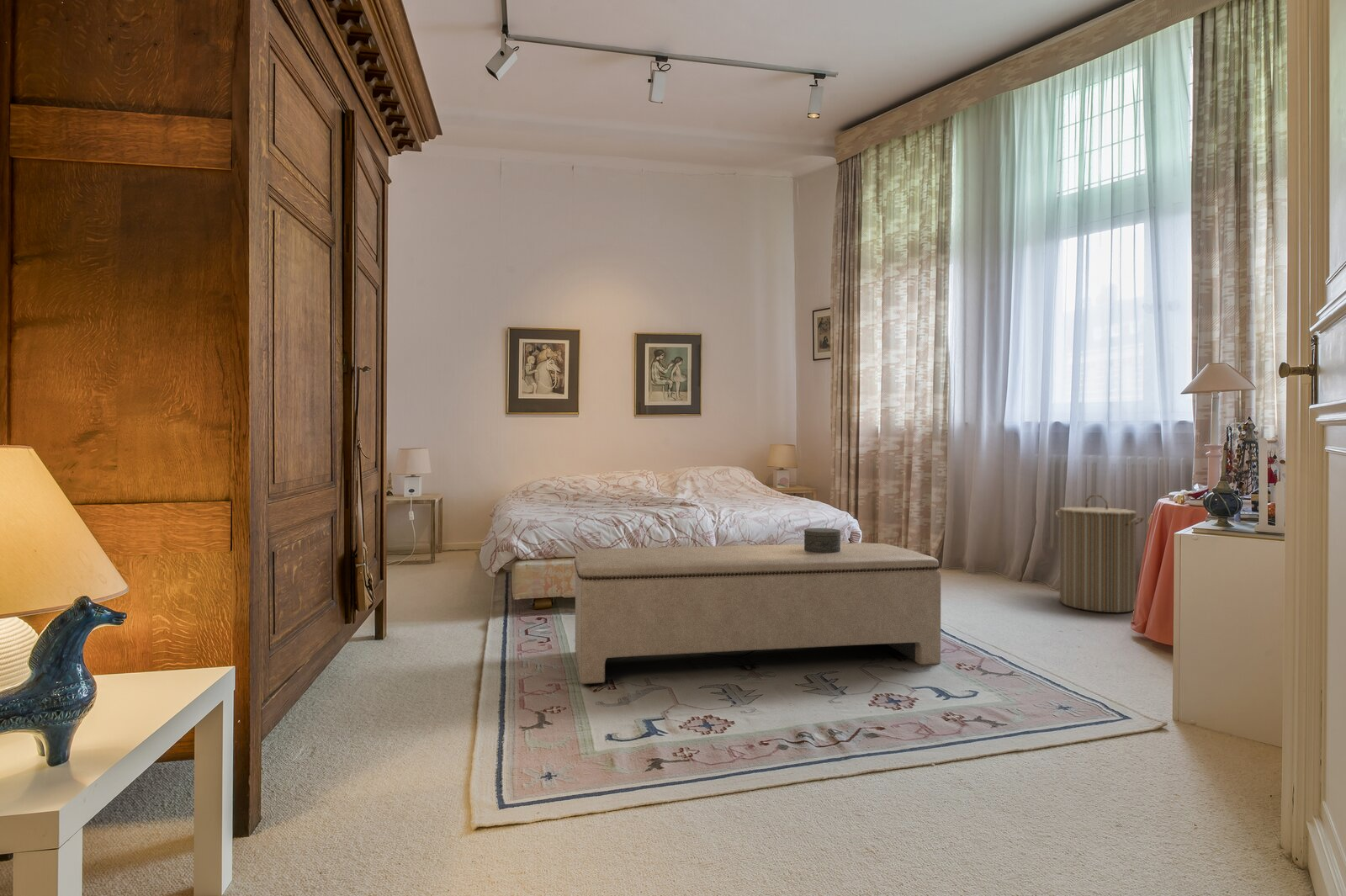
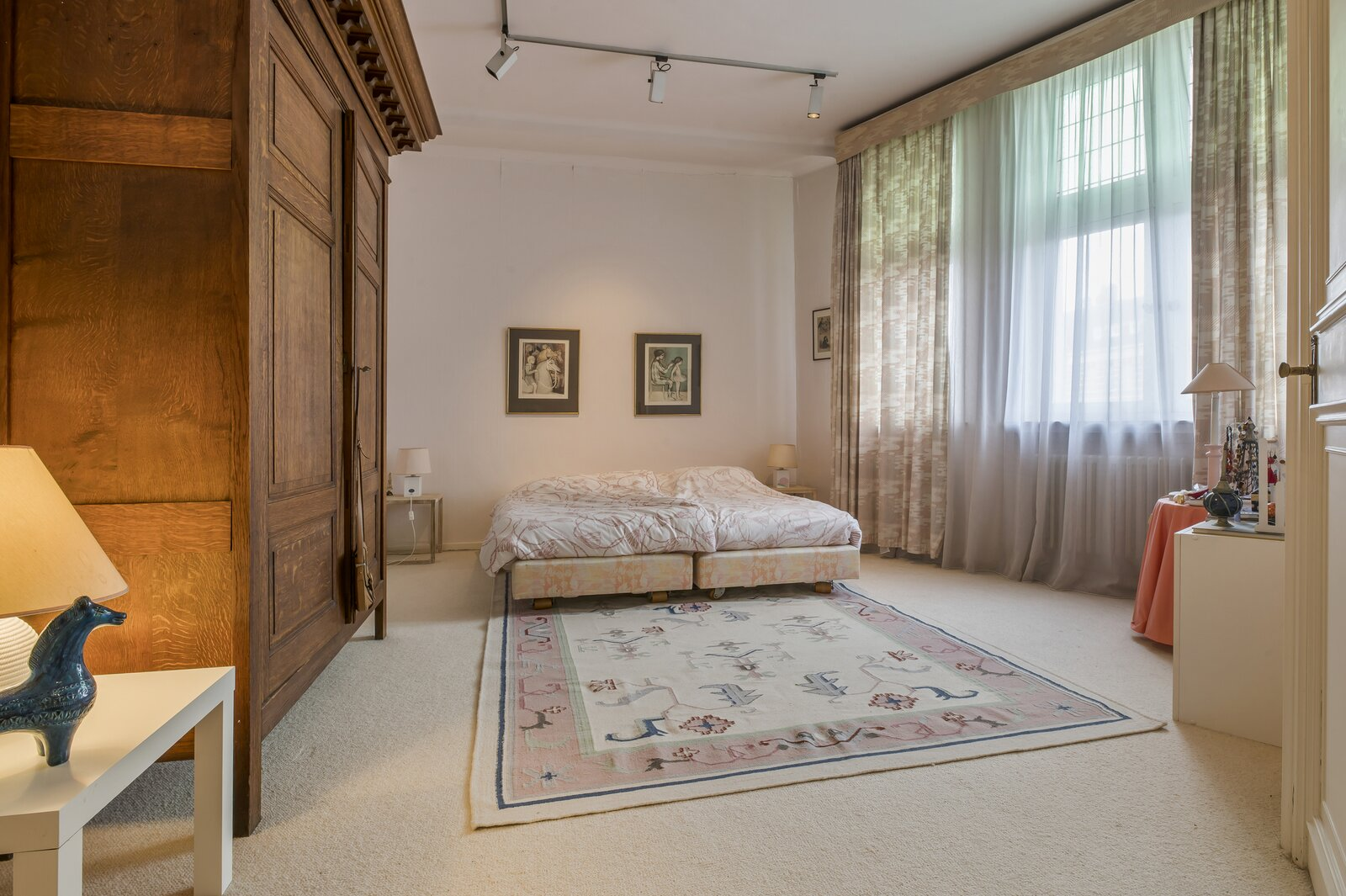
- laundry hamper (1097, 549)
- bench (752, 604)
- decorative box (822, 539)
